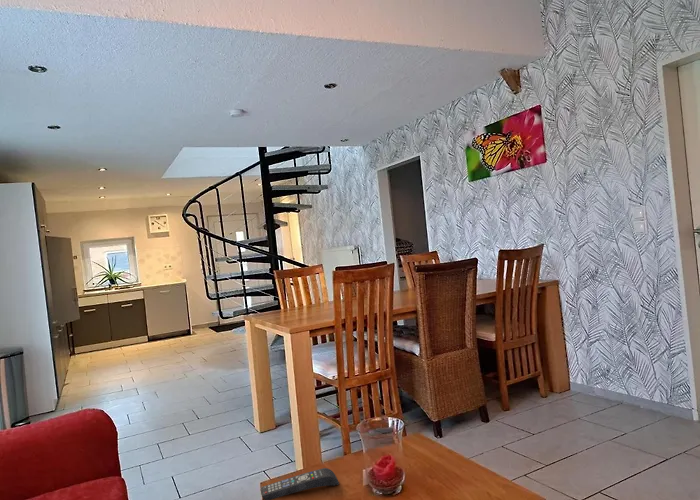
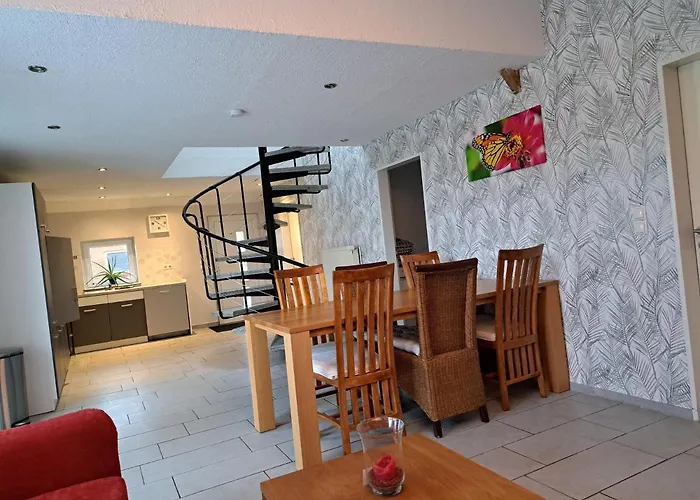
- remote control (299, 483)
